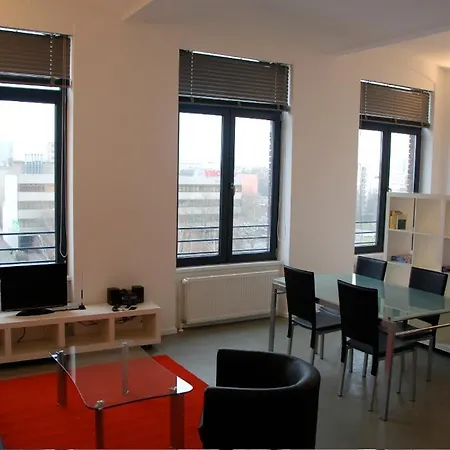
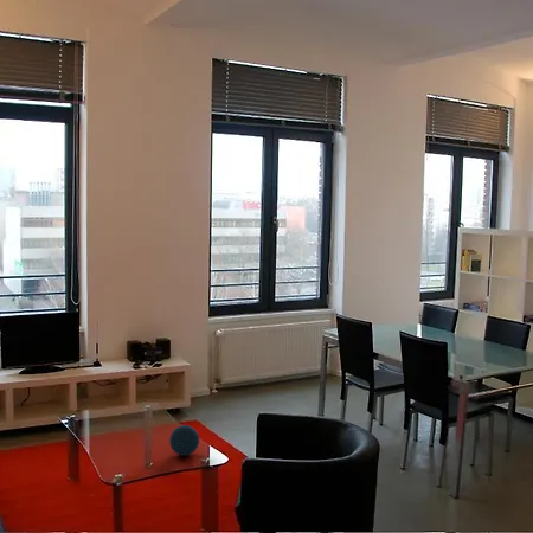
+ decorative orb (184, 439)
